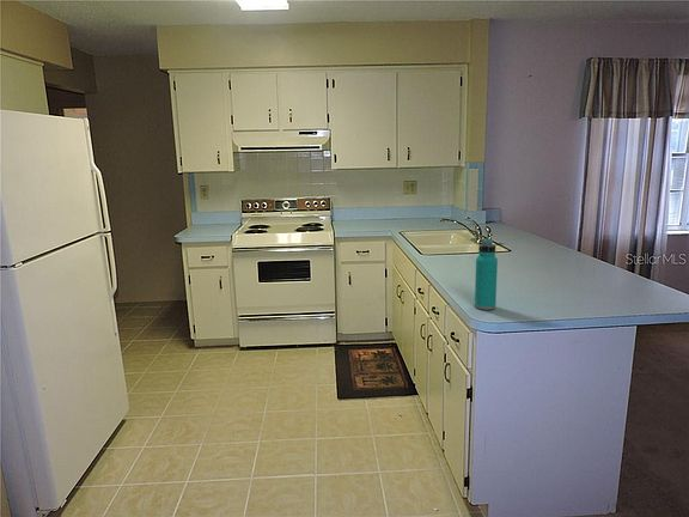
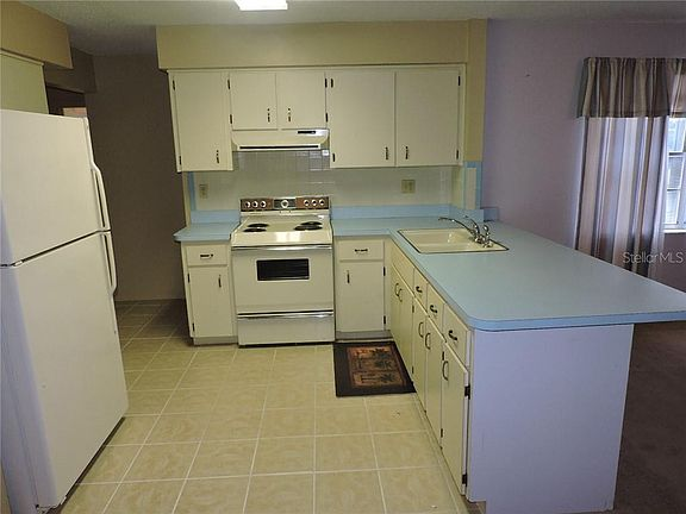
- water bottle (486, 273)
